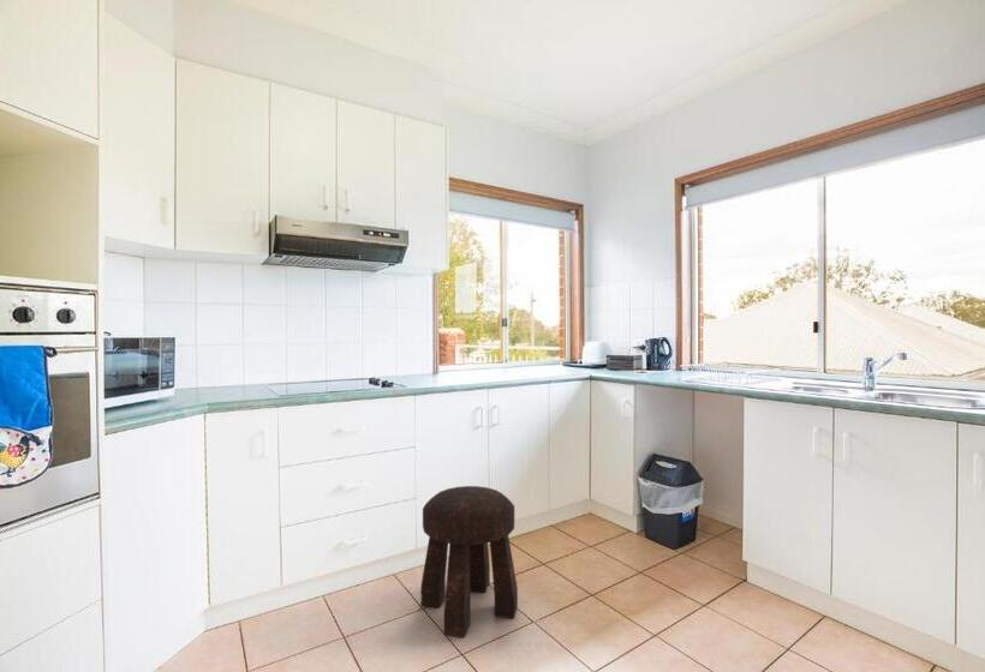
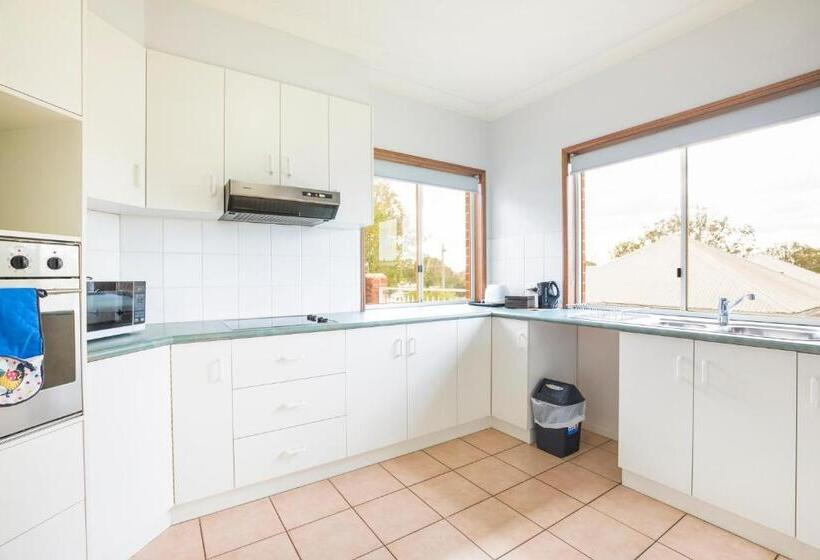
- stool (468, 551)
